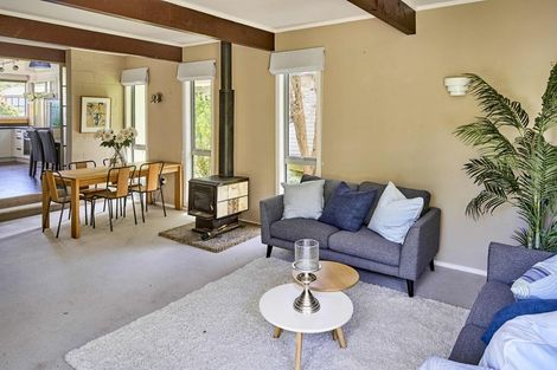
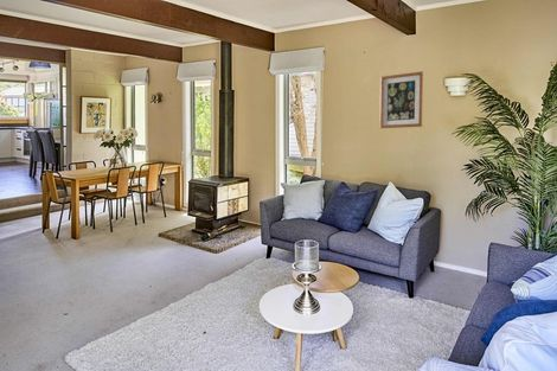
+ wall art (401, 101)
